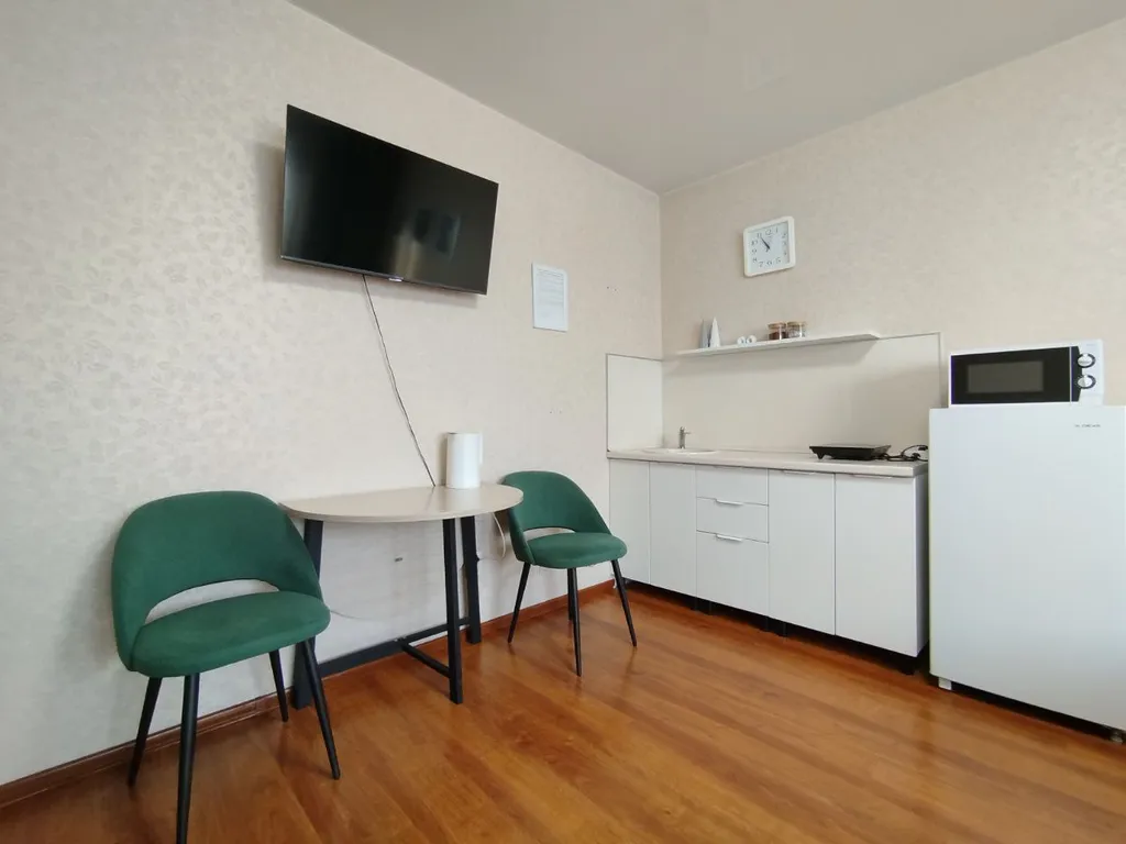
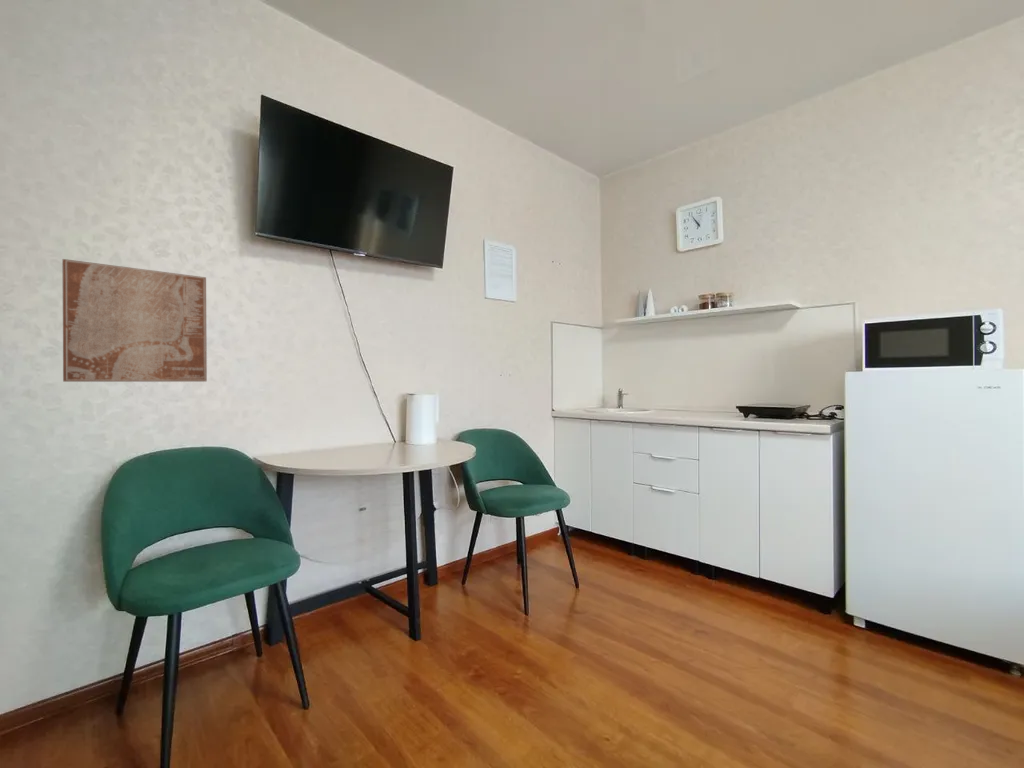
+ wall art (139, 325)
